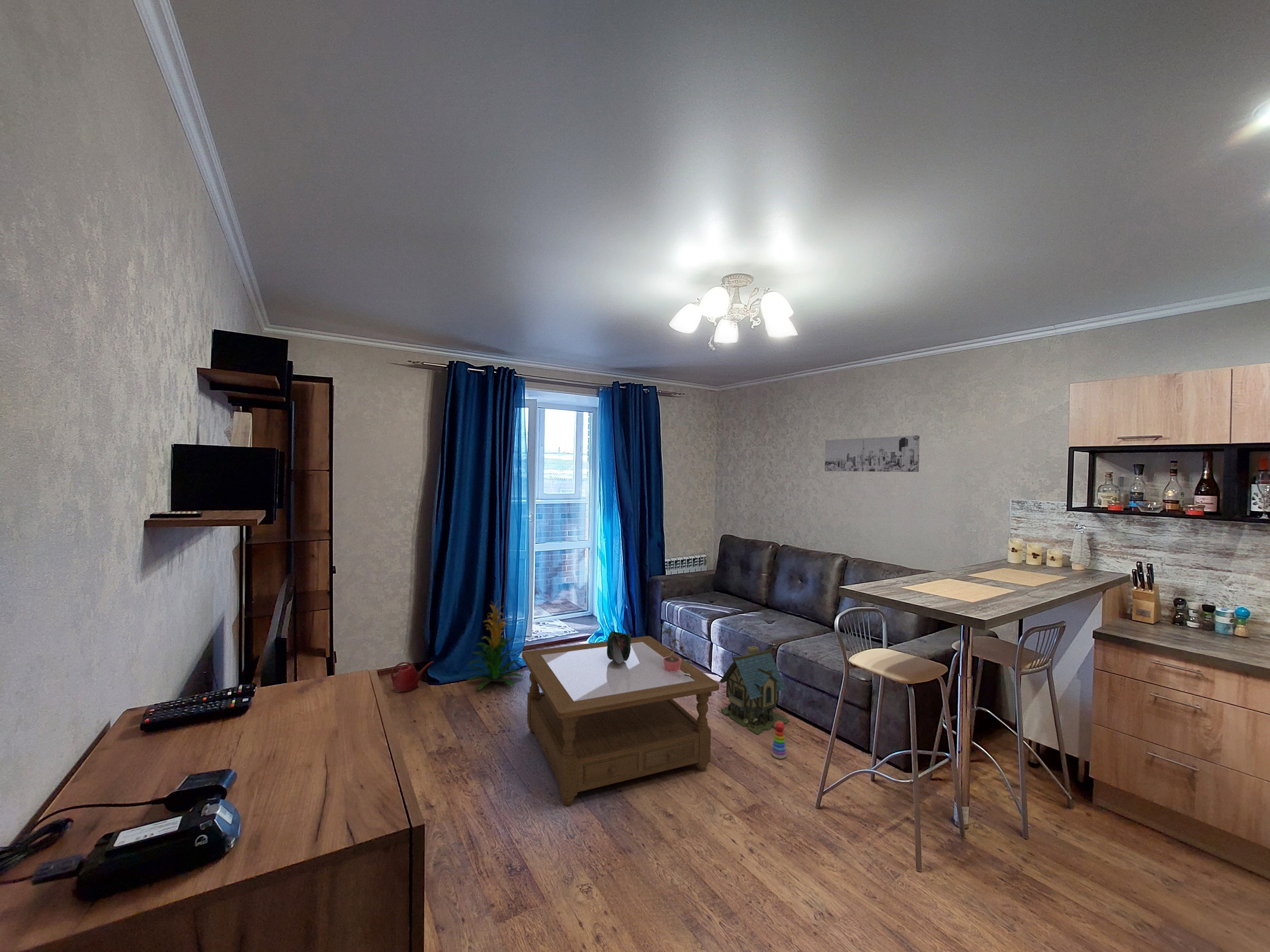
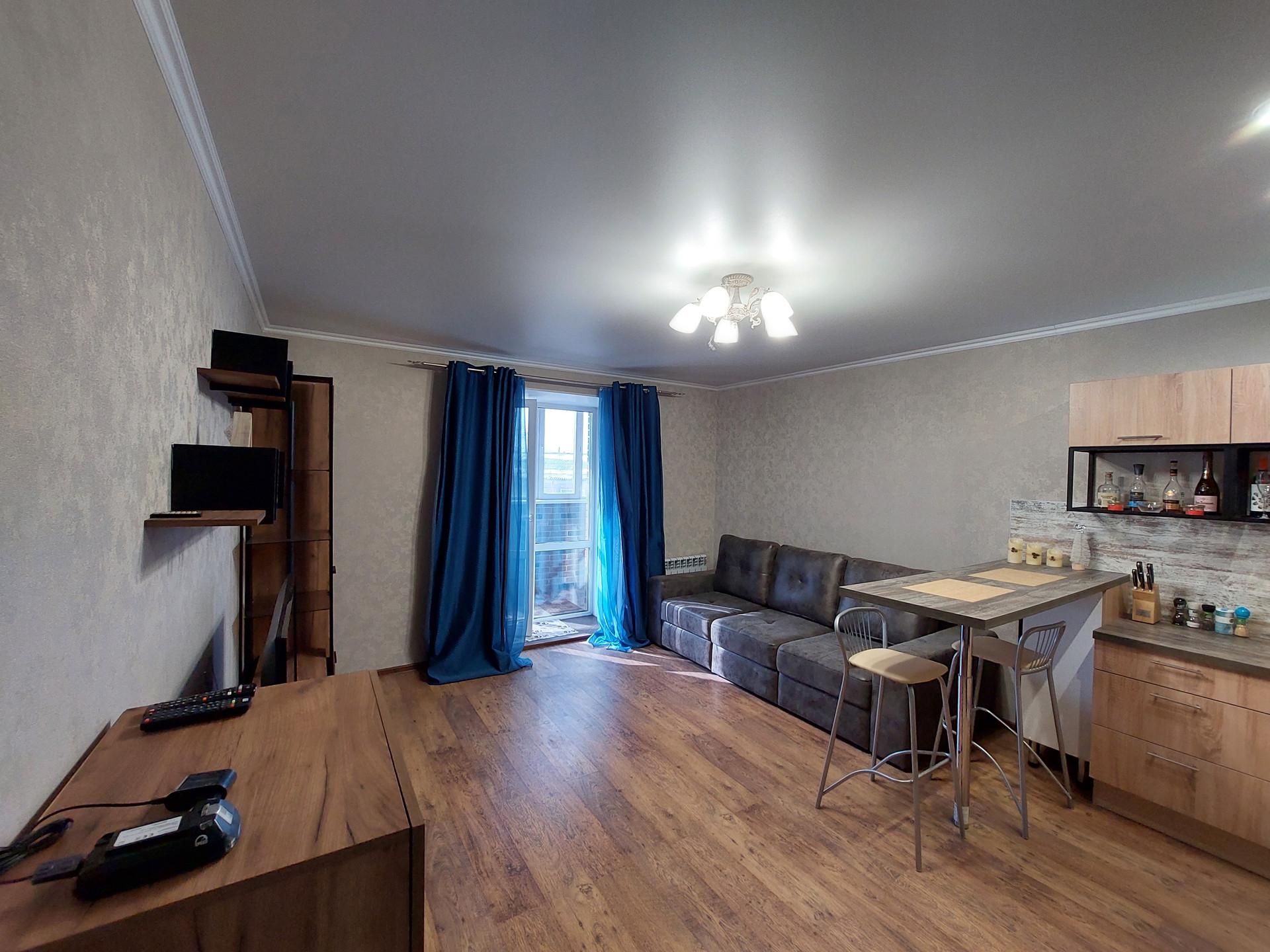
- potted plant (674, 649)
- decorative bowl (620, 647)
- stacking toy (779, 738)
- toy house (753, 681)
- watering can (413, 674)
- wall art (868, 454)
- coffee table (613, 707)
- indoor plant (495, 641)
